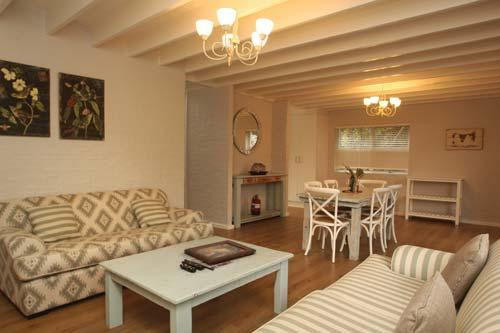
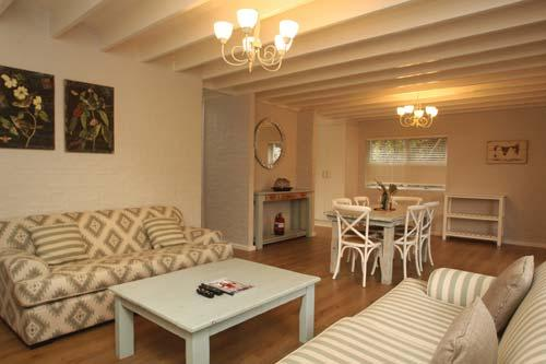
- decorative tray (220, 250)
